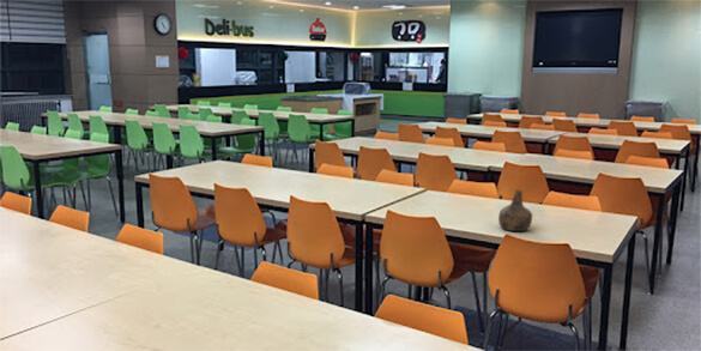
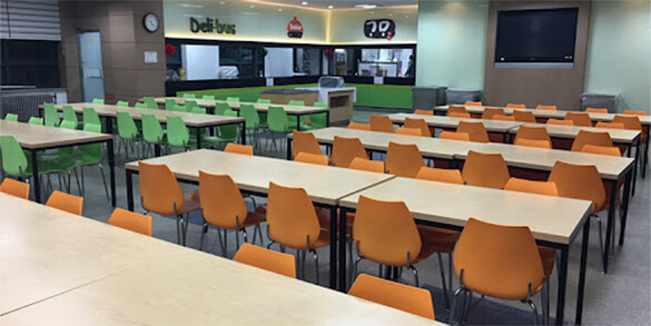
- bottle (515, 208)
